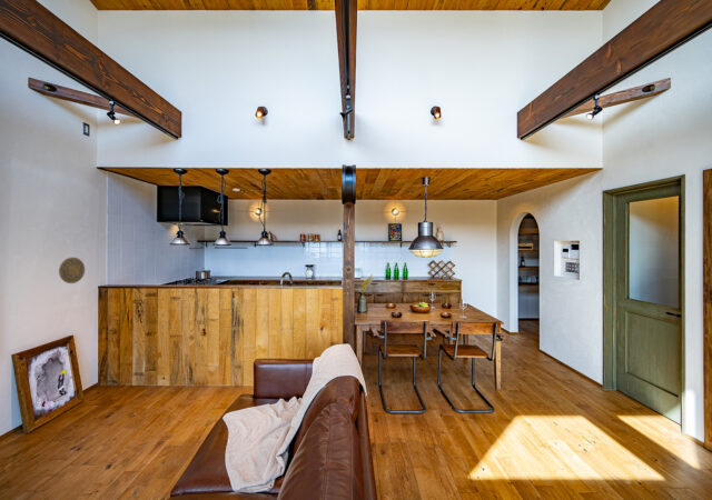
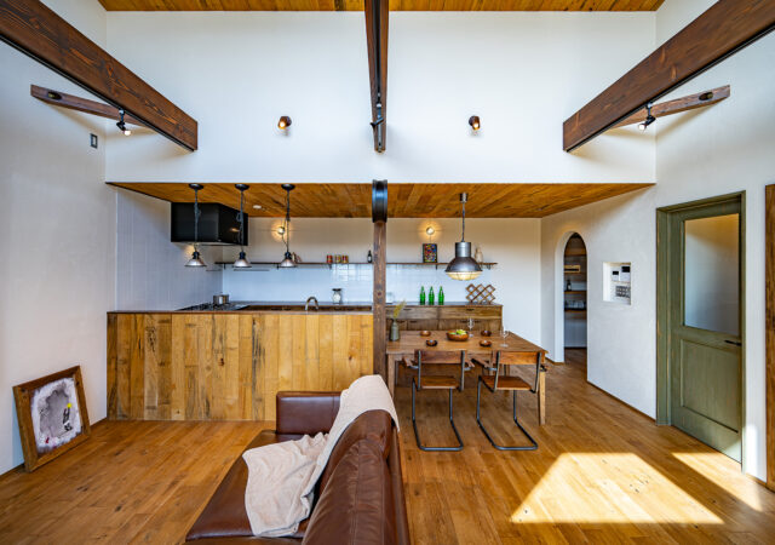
- decorative plate (73, 270)
